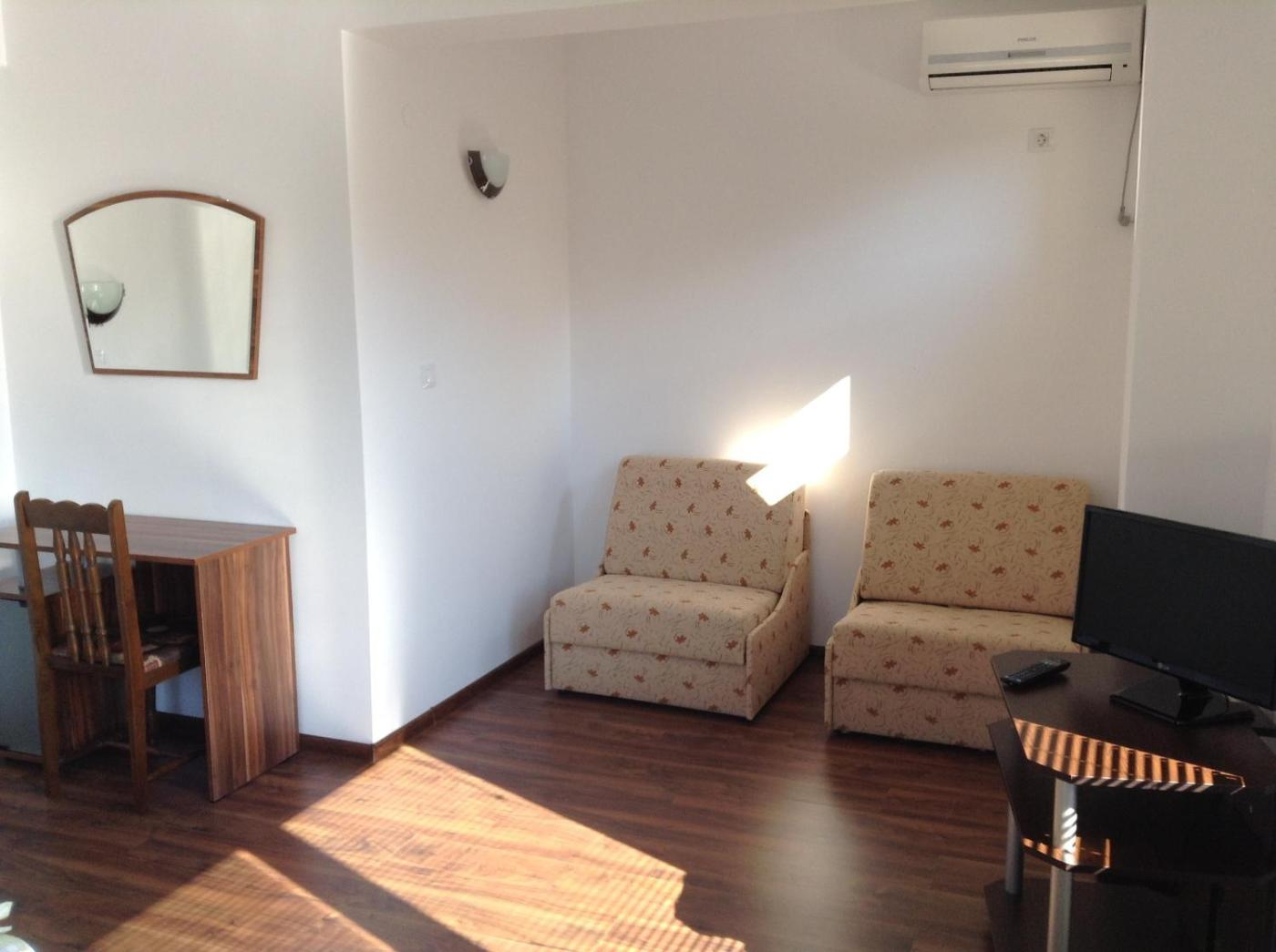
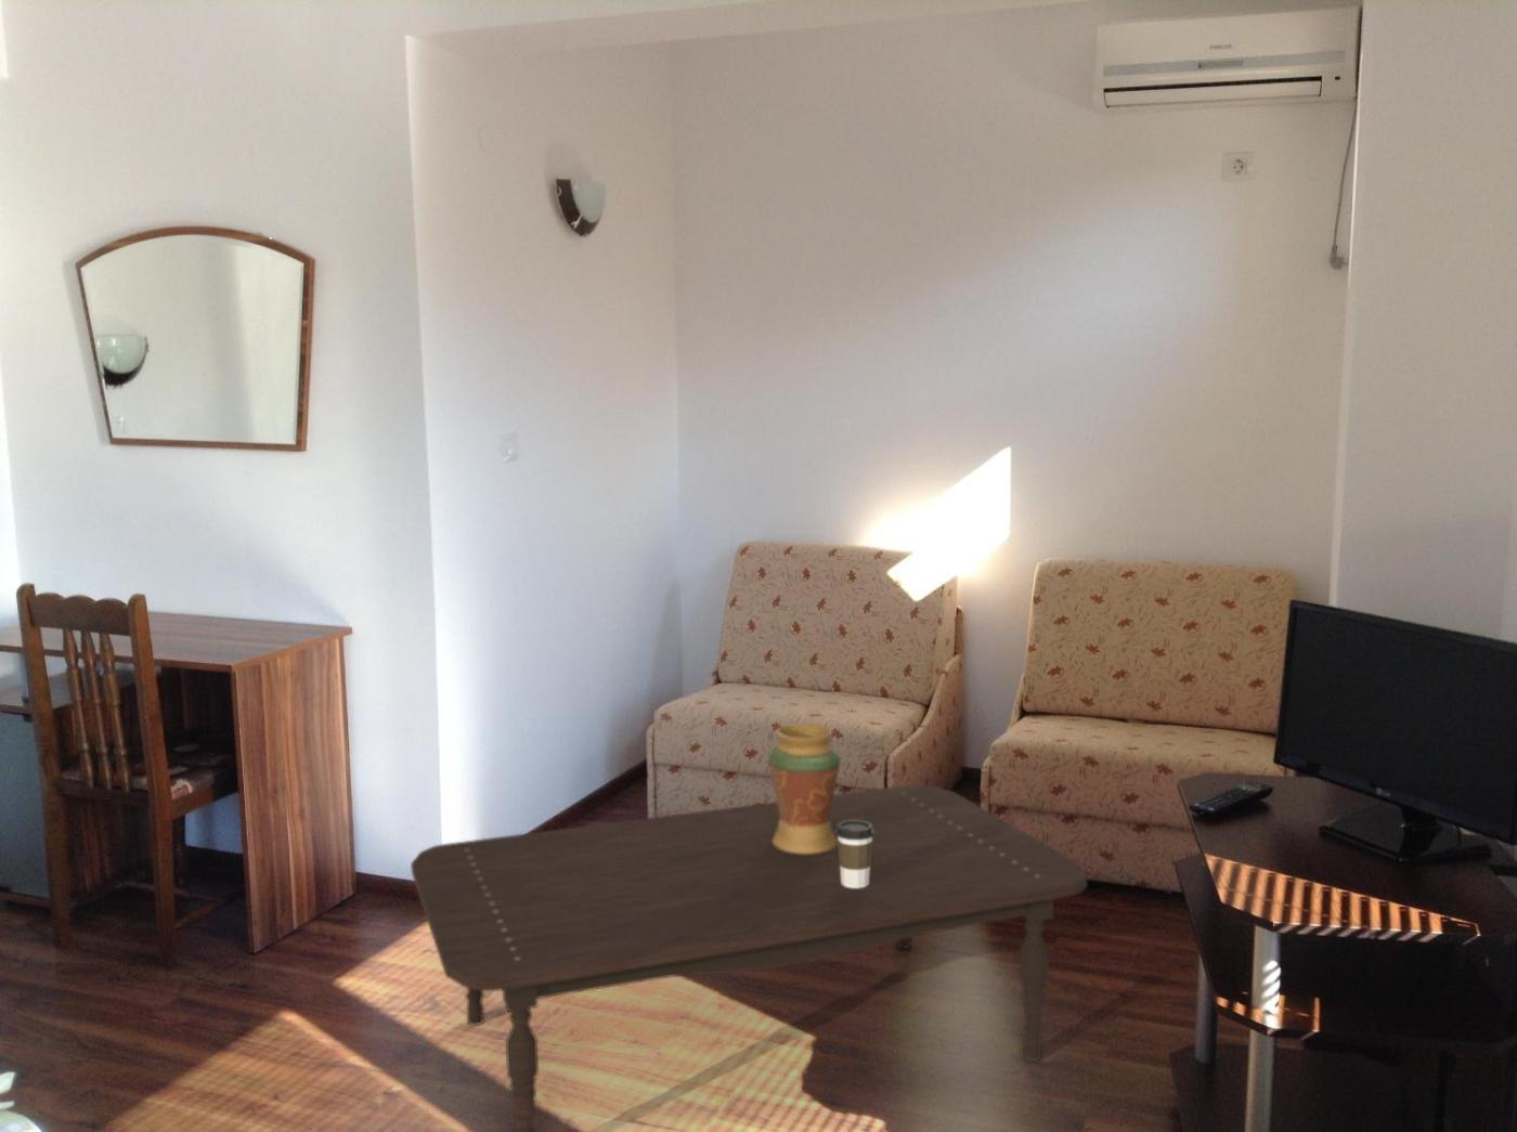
+ coffee cup (855, 859)
+ coffee table (743, 951)
+ decorative vase (804, 791)
